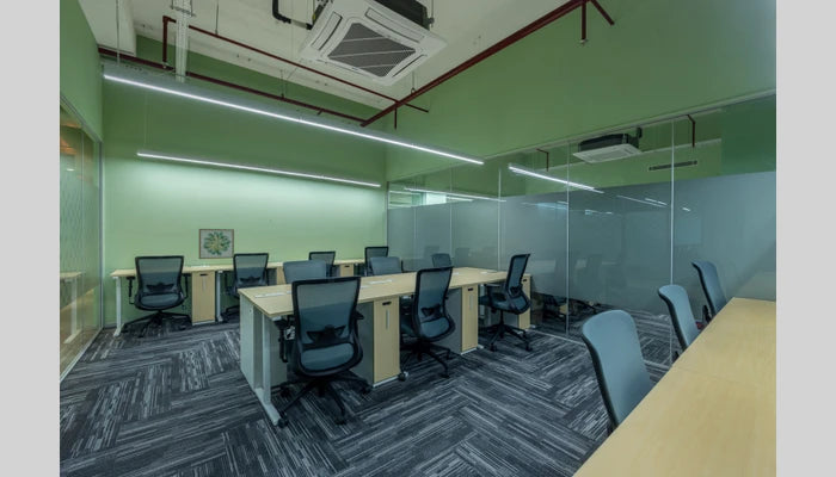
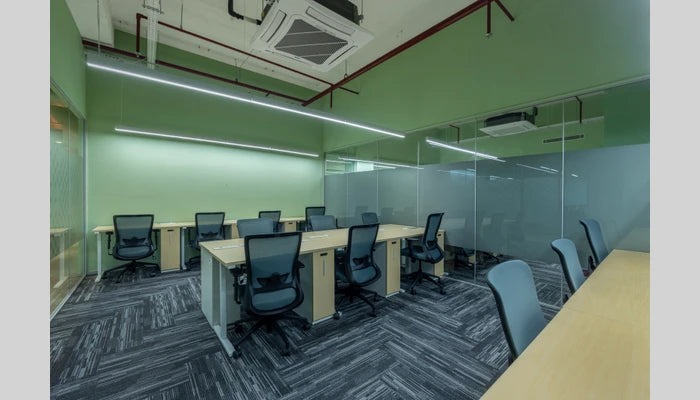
- wall art (216, 243)
